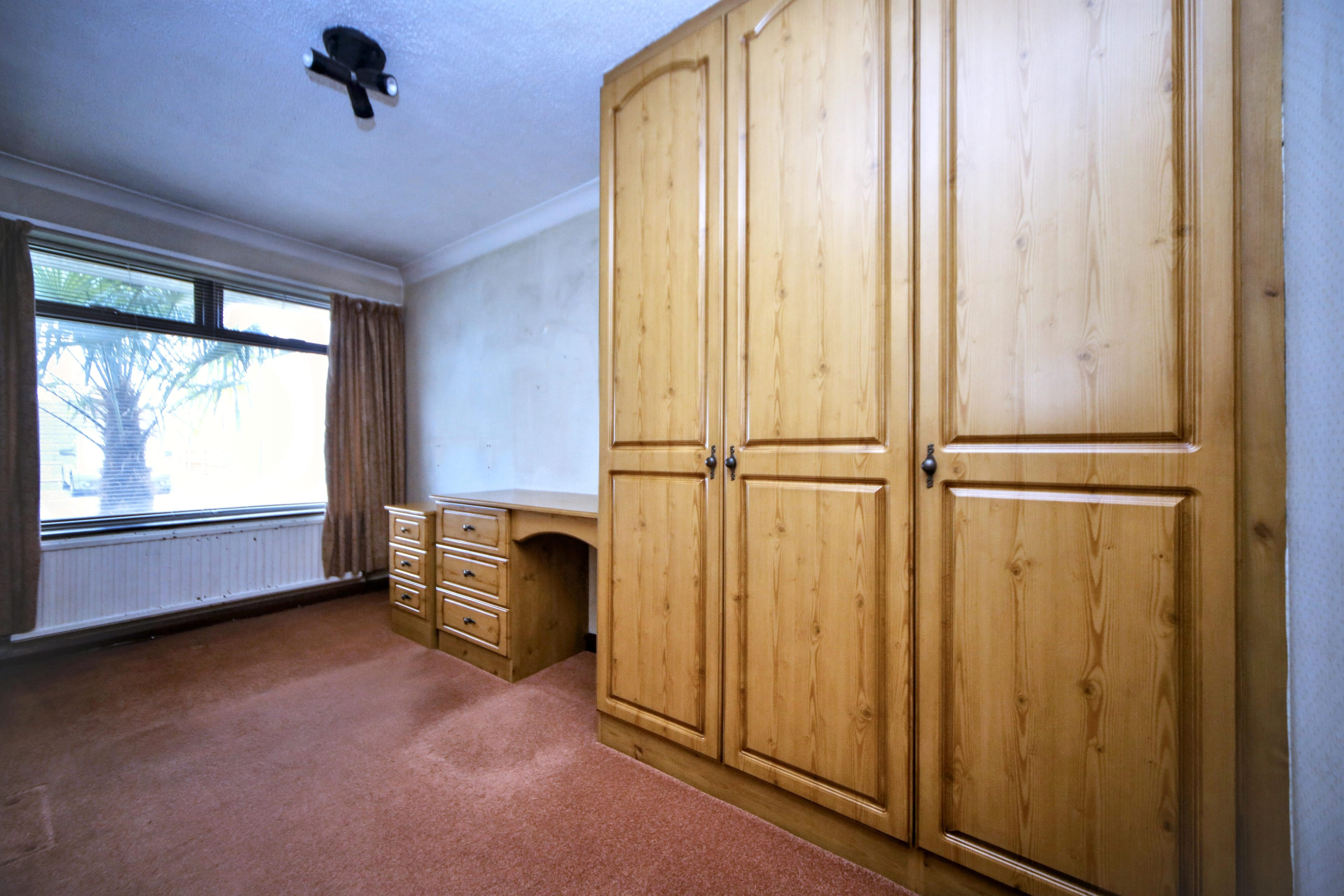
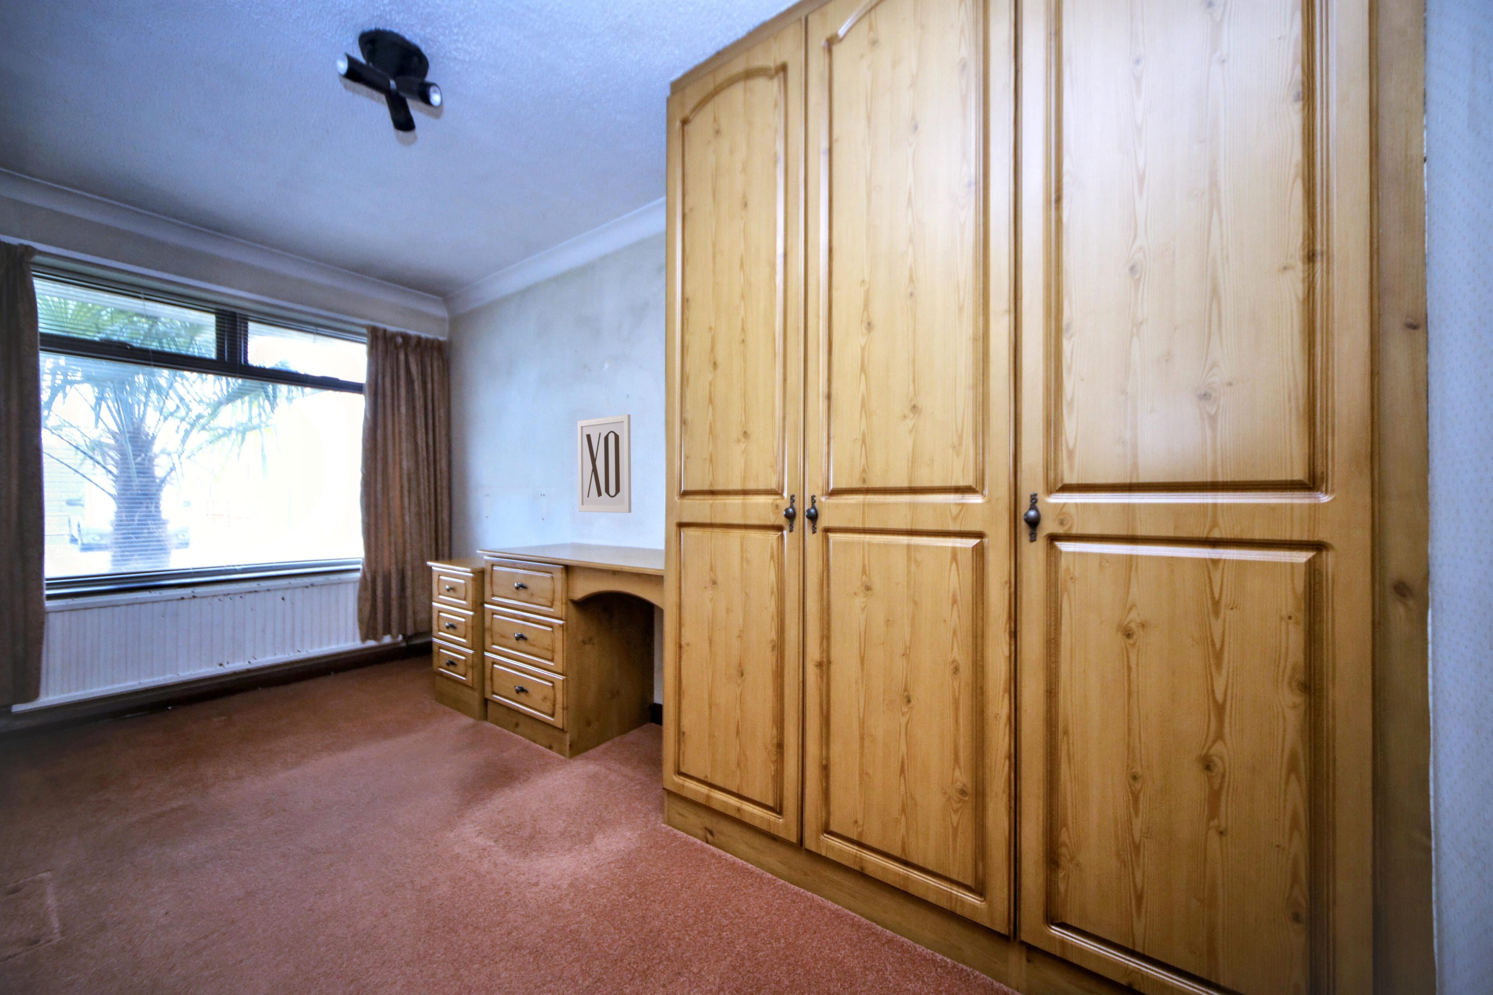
+ wall art (603, 465)
